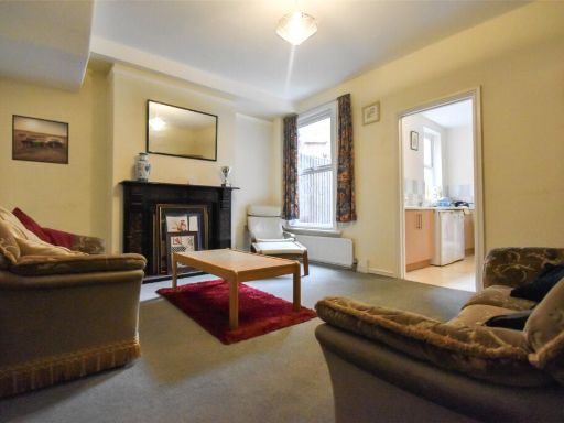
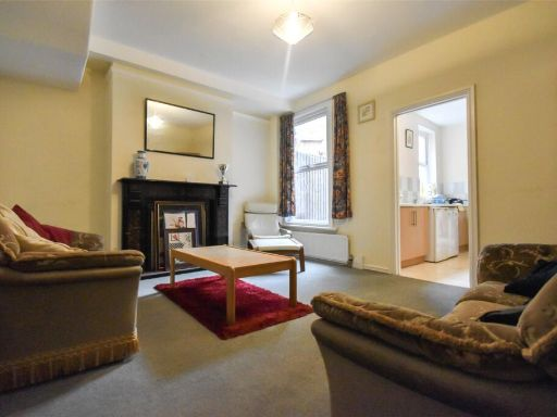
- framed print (41, 140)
